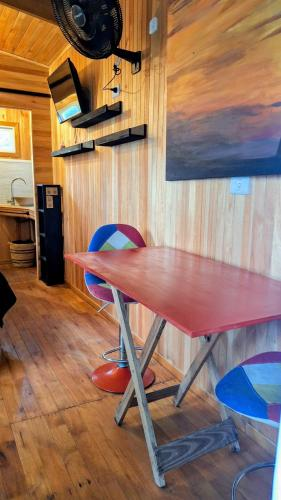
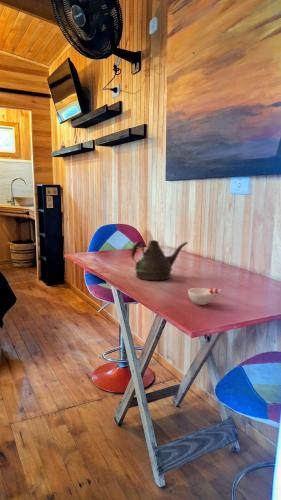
+ cup (203, 295)
+ teapot (160, 258)
